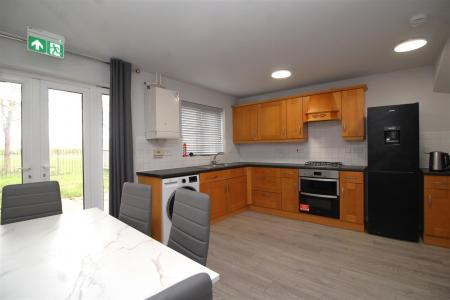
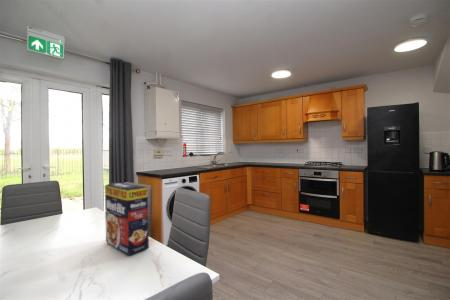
+ cereal box (126, 214)
